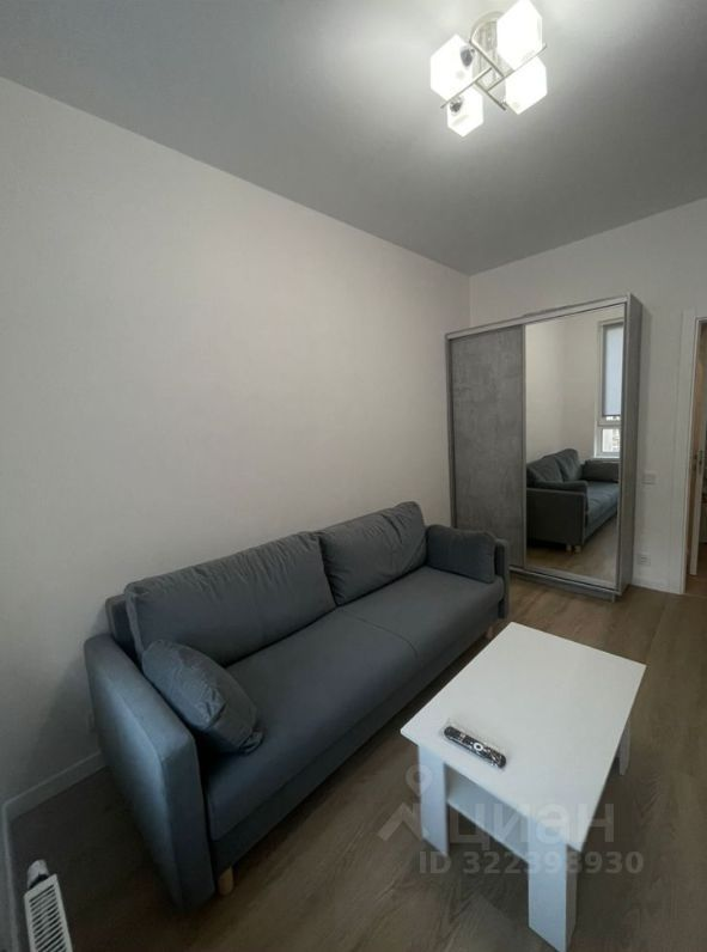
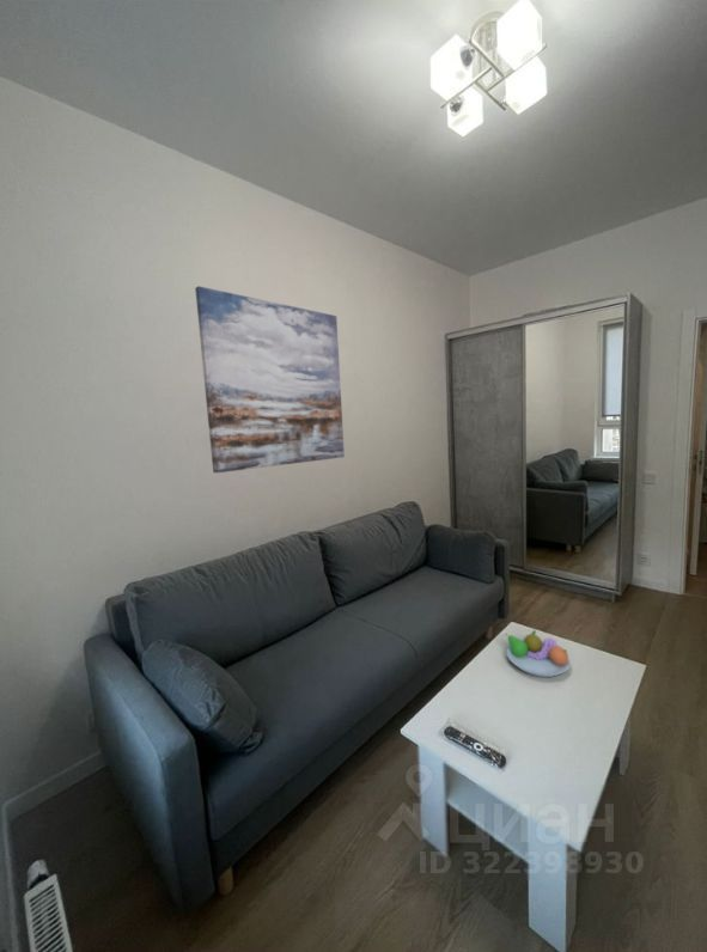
+ wall art (281, 385)
+ fruit bowl (535, 649)
